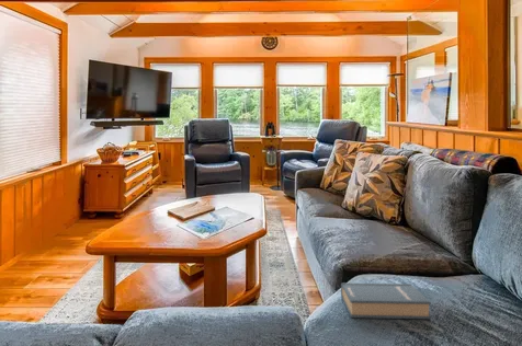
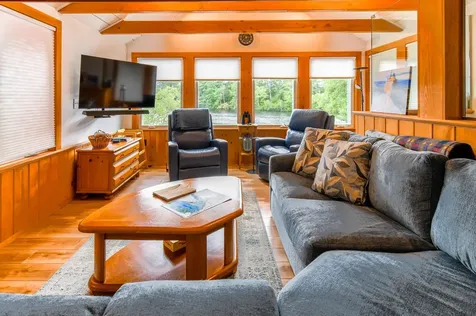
- hardback book (382, 299)
